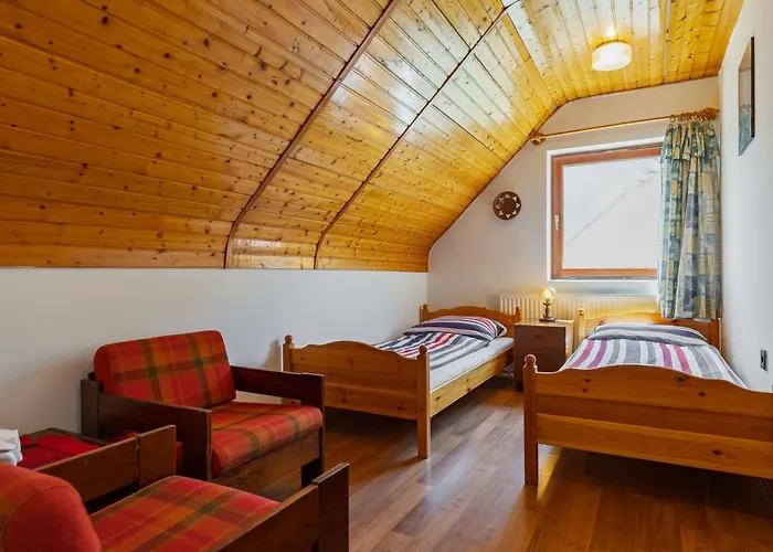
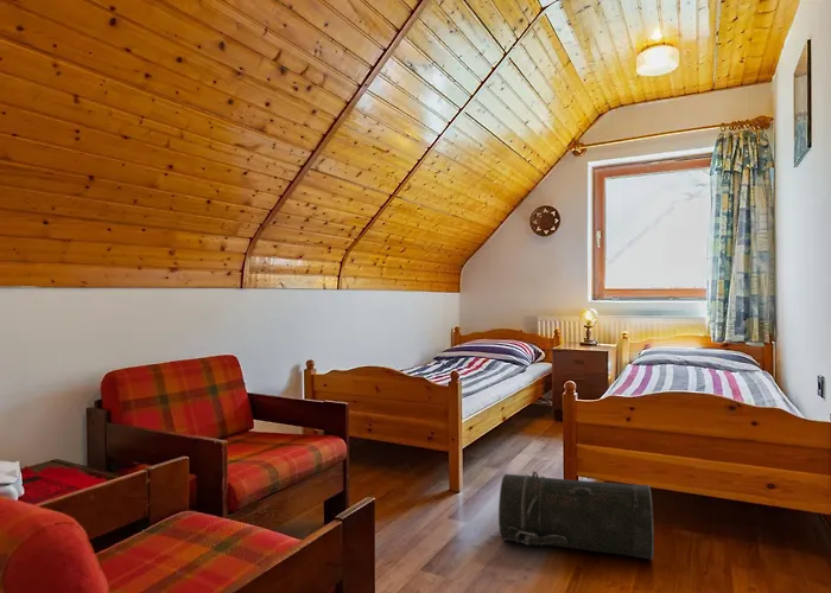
+ duffel bag (575, 511)
